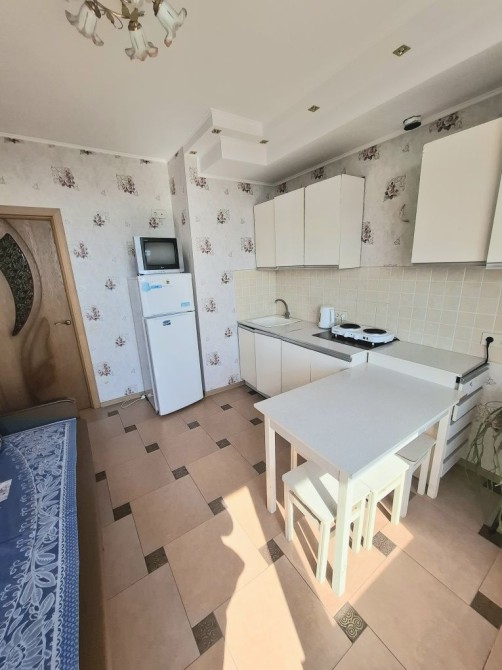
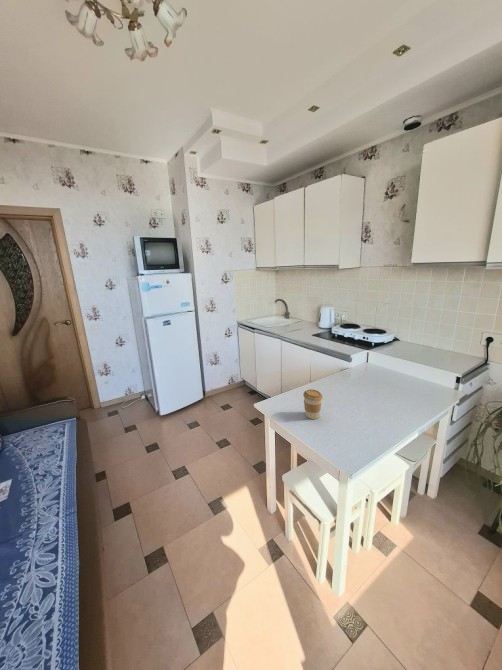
+ coffee cup (312, 403)
